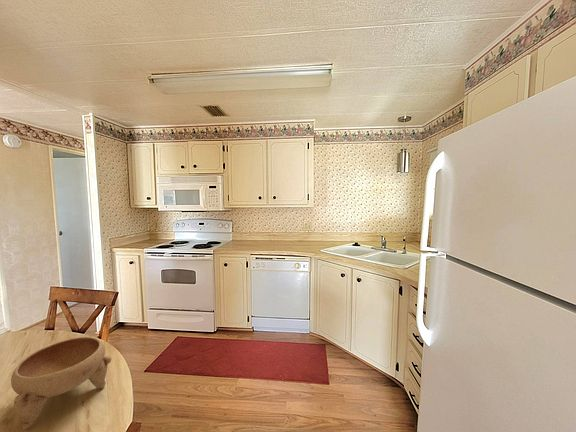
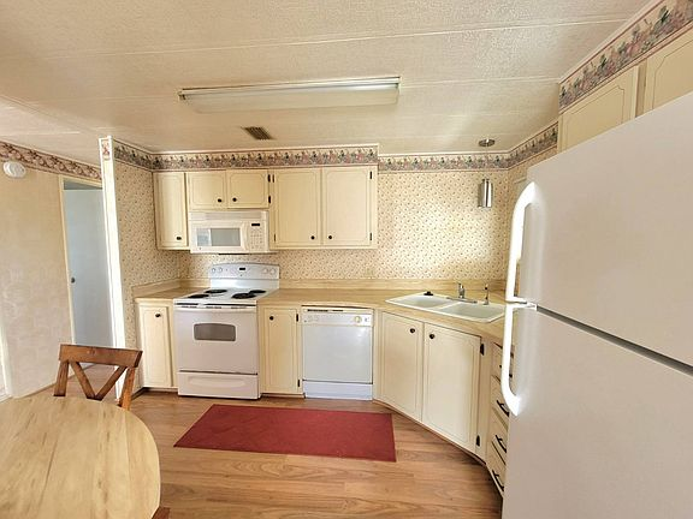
- bowl (65, 373)
